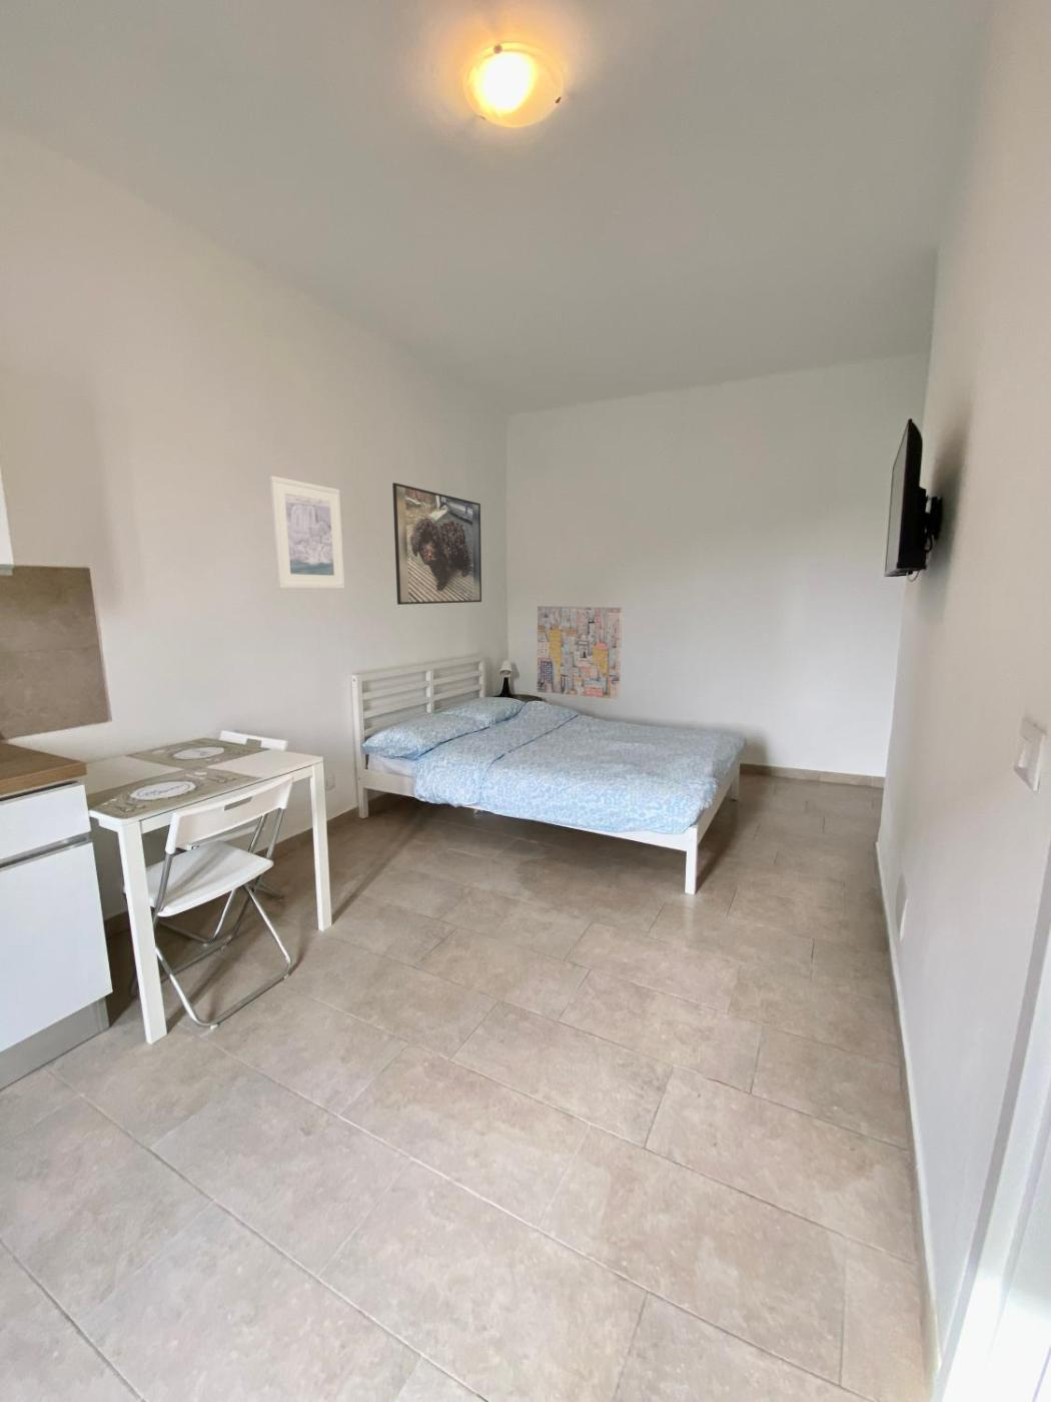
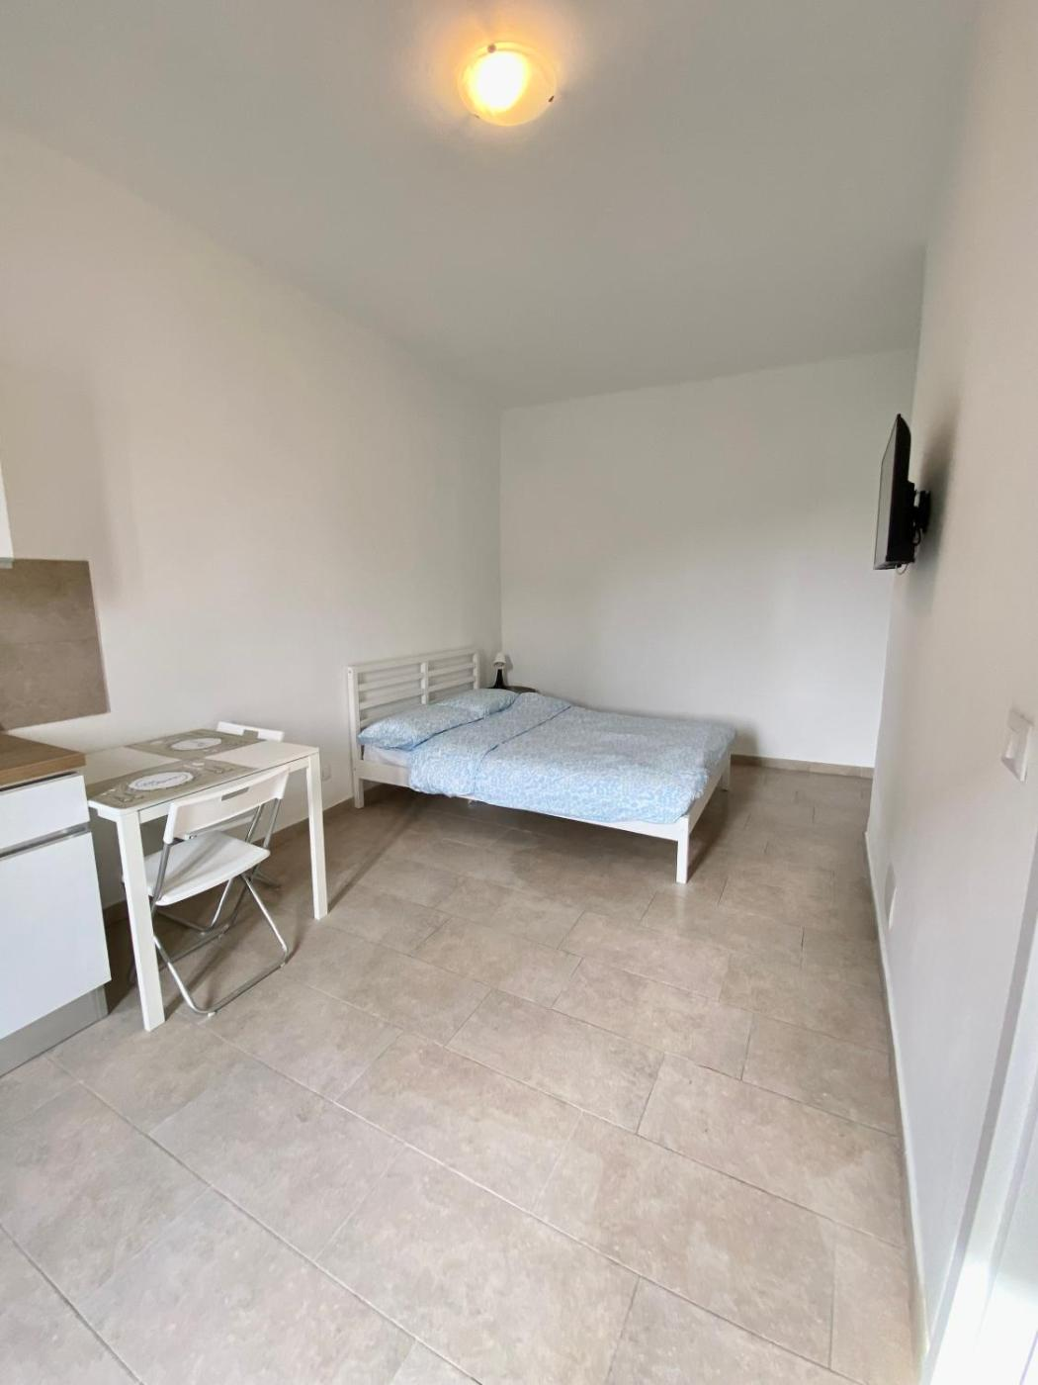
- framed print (443, 549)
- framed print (309, 535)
- wall art (577, 651)
